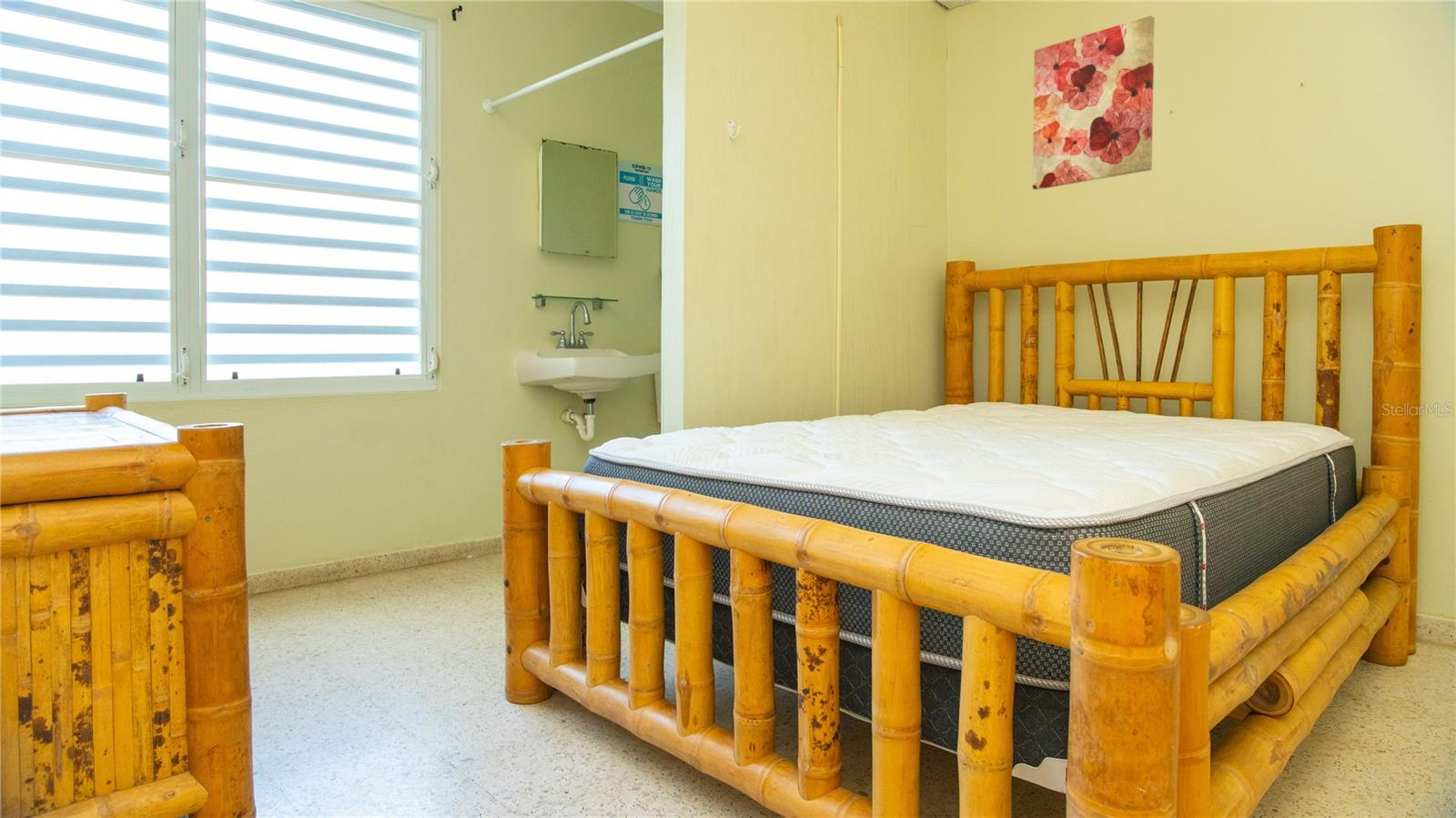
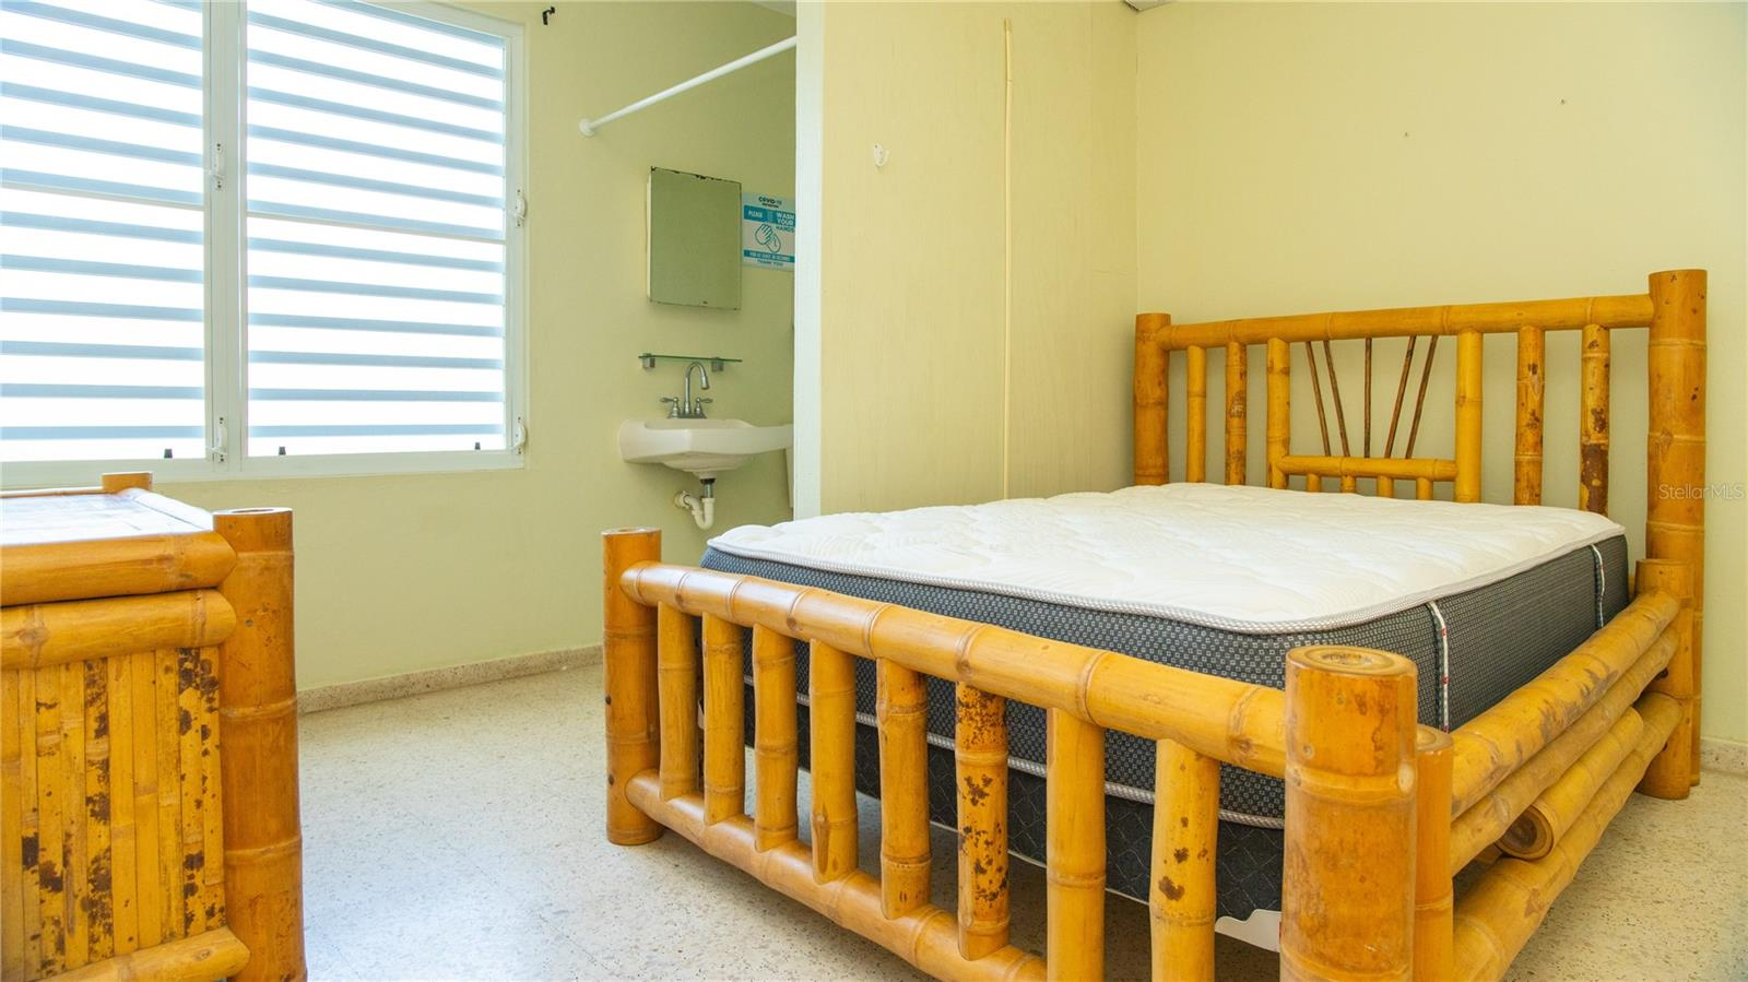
- wall art (1090, 107)
